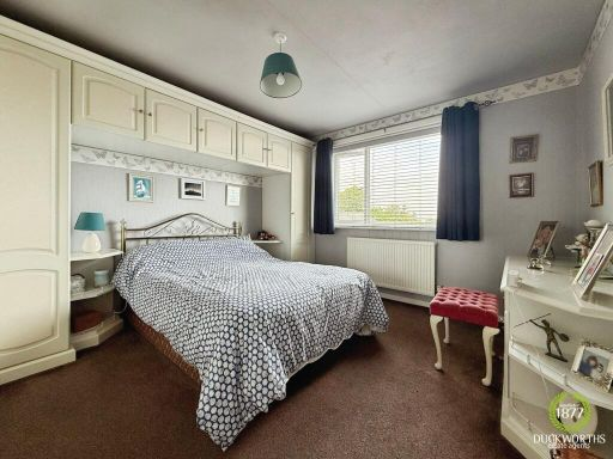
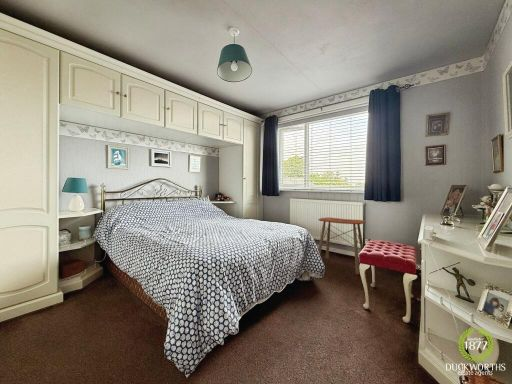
+ side table (344, 239)
